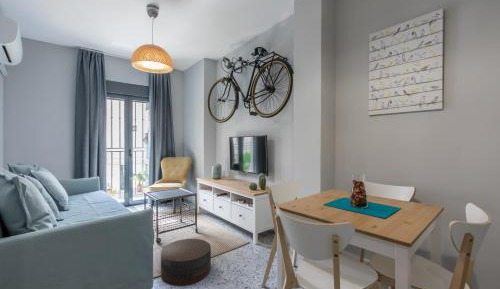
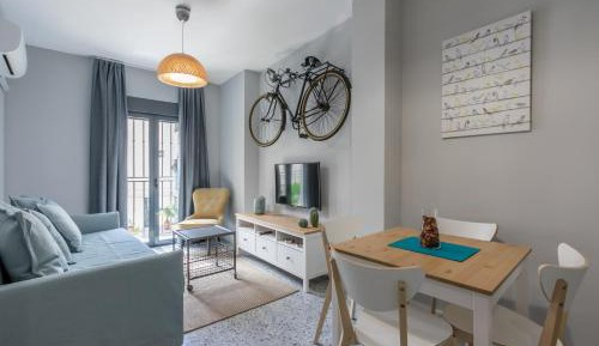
- stool (186, 259)
